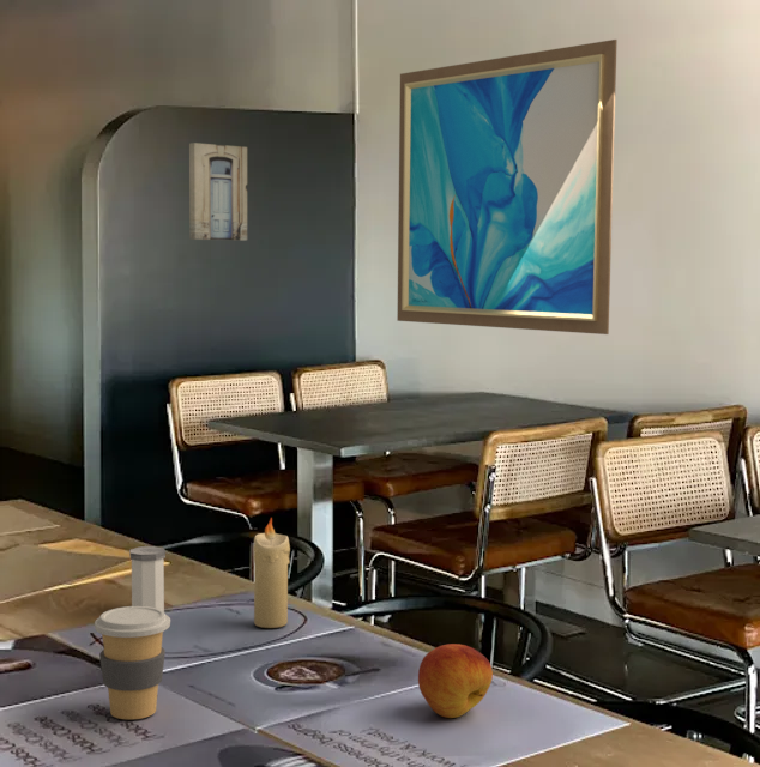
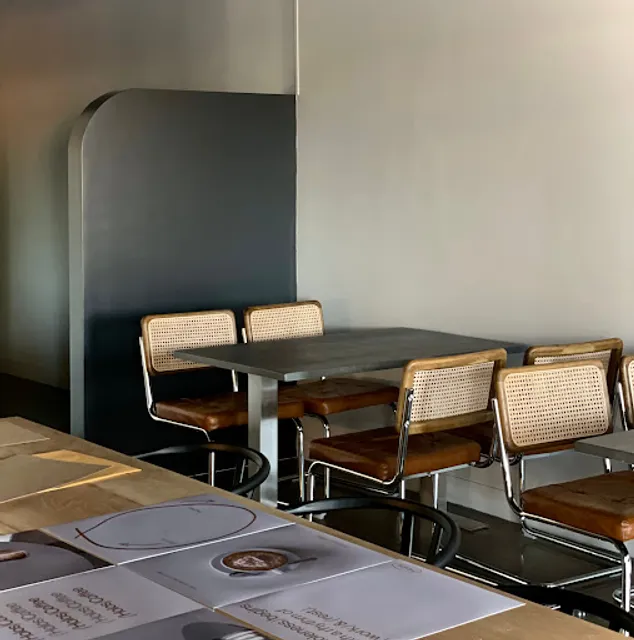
- coffee cup (133, 663)
- fruit (452, 680)
- wall art (218, 192)
- salt shaker (147, 581)
- wall art (494, 193)
- candle (271, 570)
